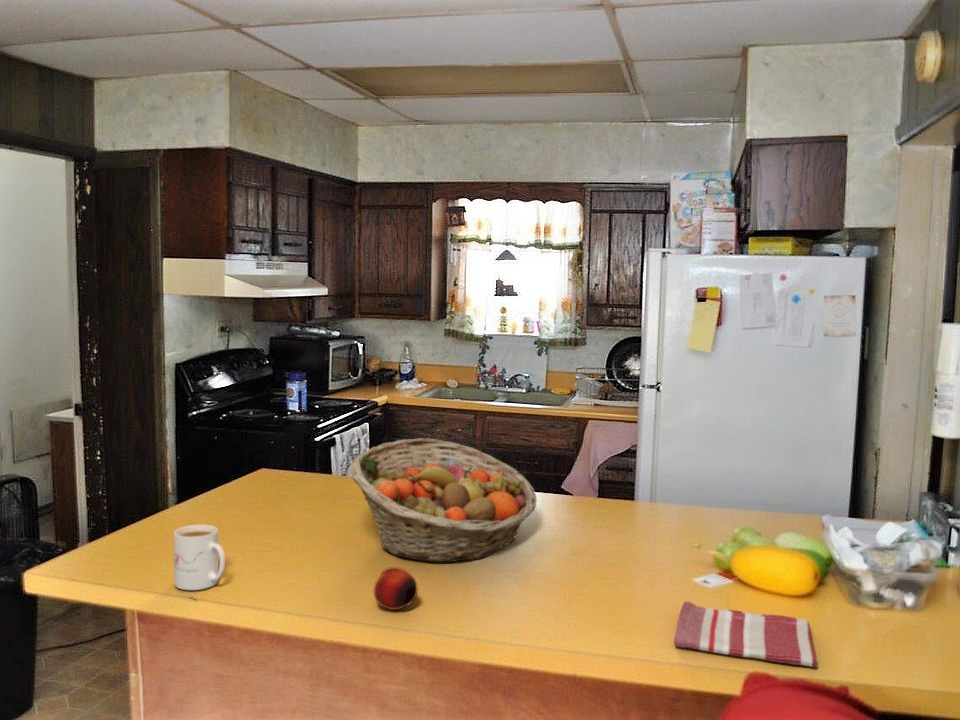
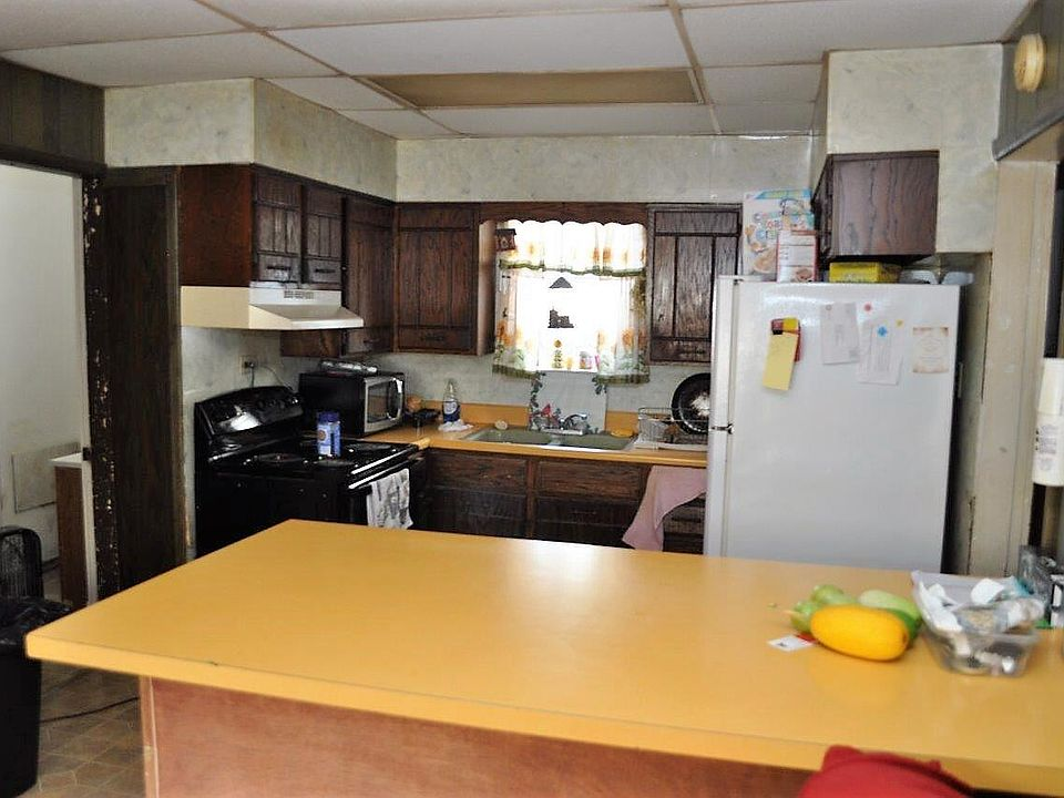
- dish towel (744, 631)
- apple (396, 588)
- mug (202, 558)
- fruit basket (445, 495)
